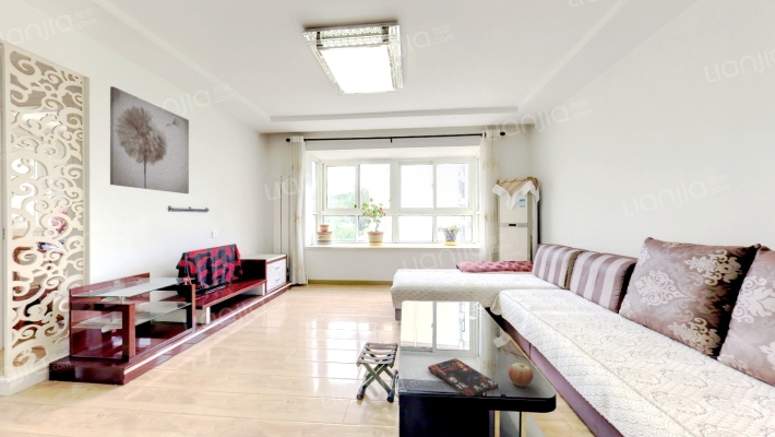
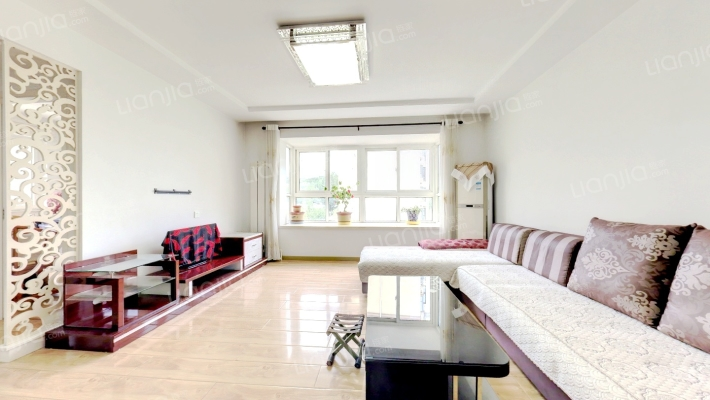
- book (461, 376)
- apple (521, 374)
- wall art (155, 147)
